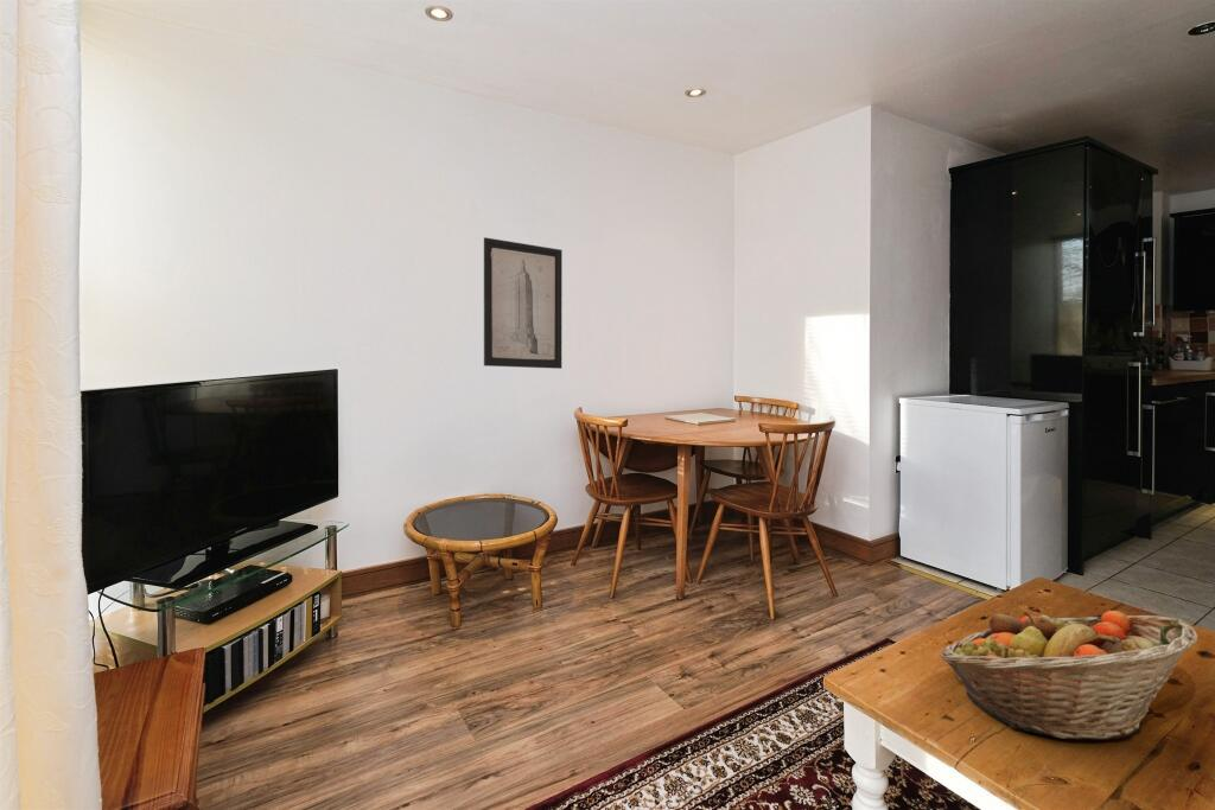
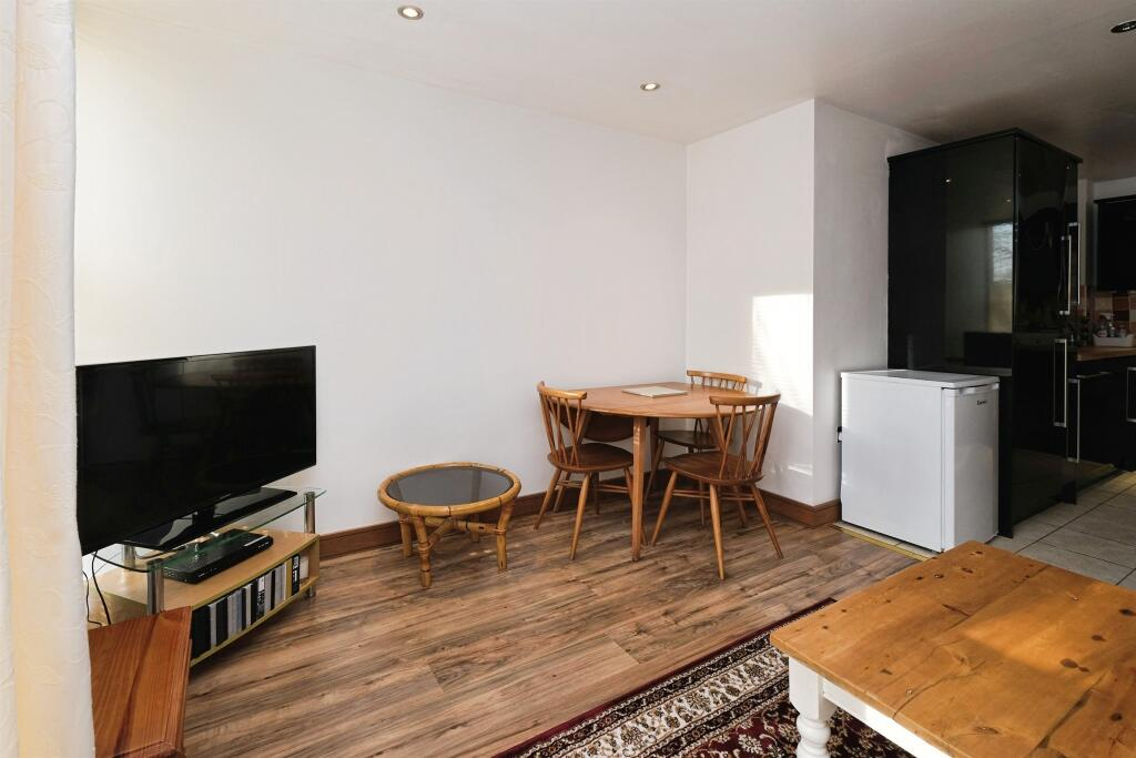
- fruit basket (1061, 658)
- wall art (523, 305)
